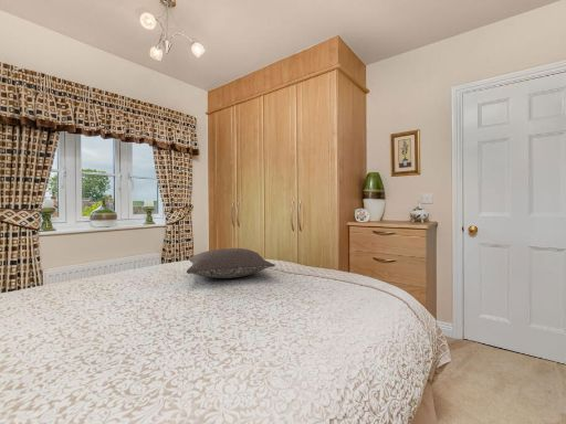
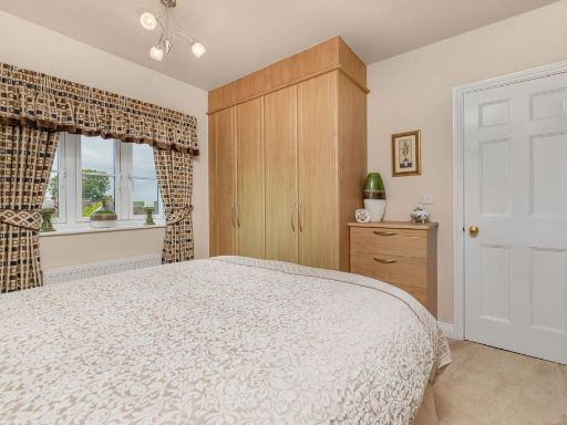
- pillow (228, 262)
